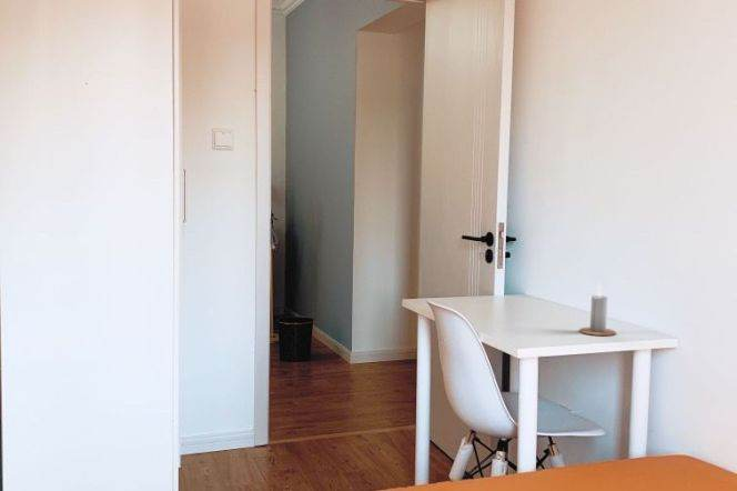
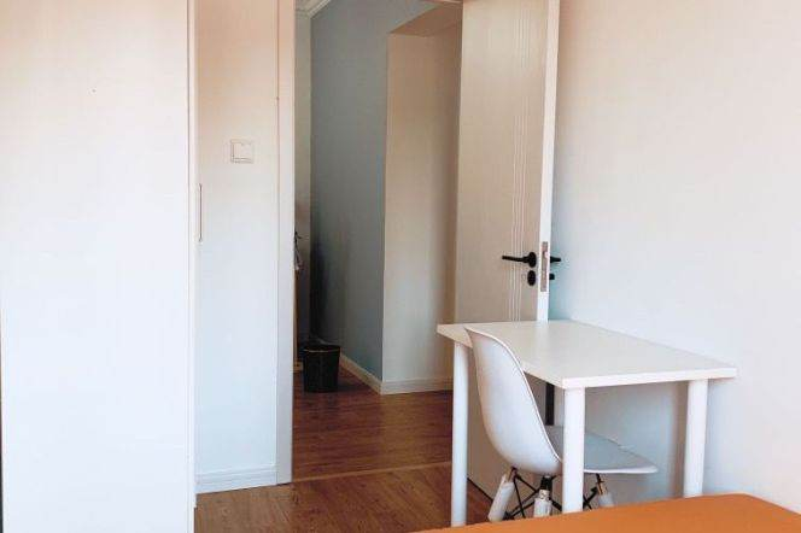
- candle (598, 307)
